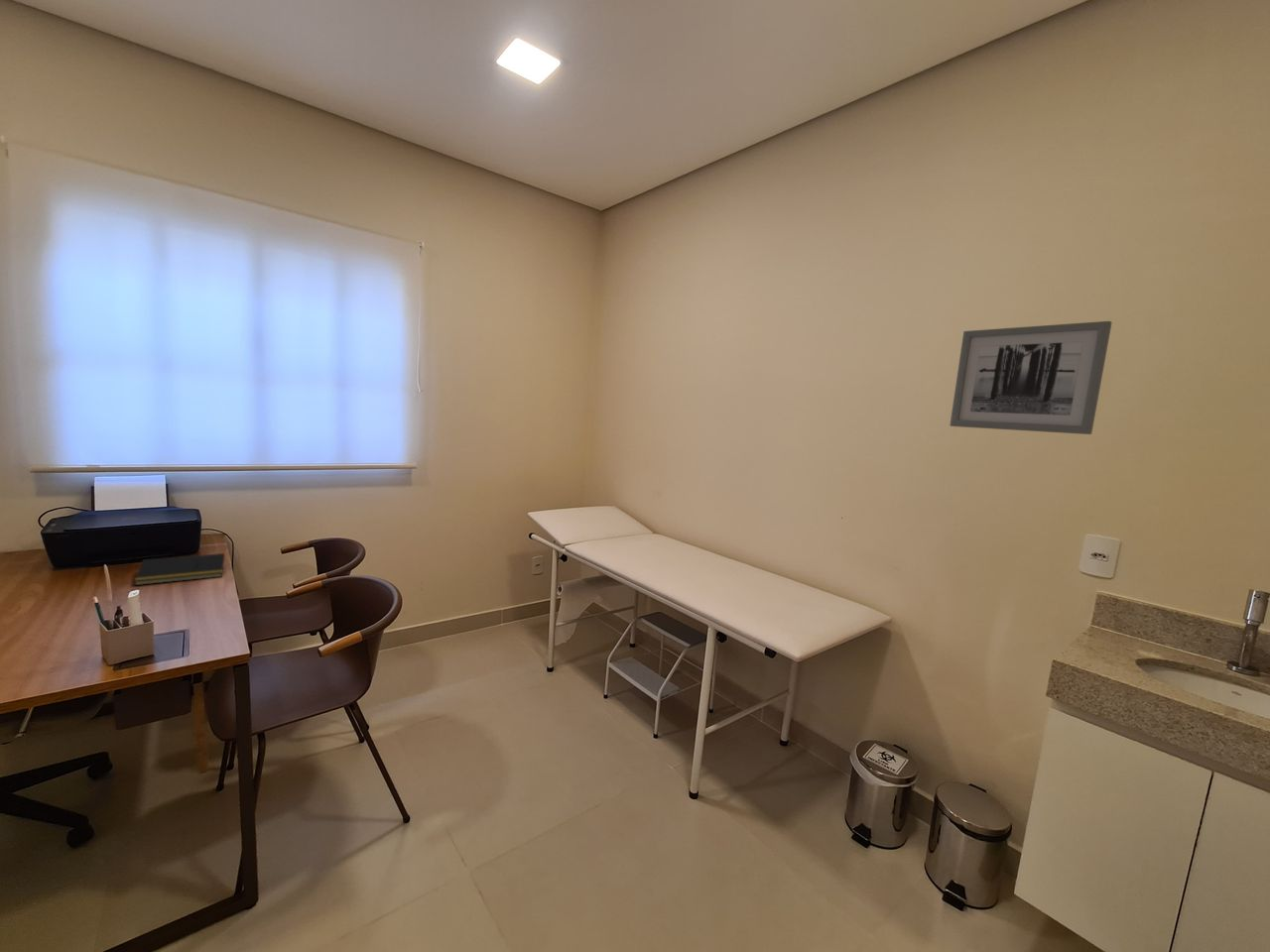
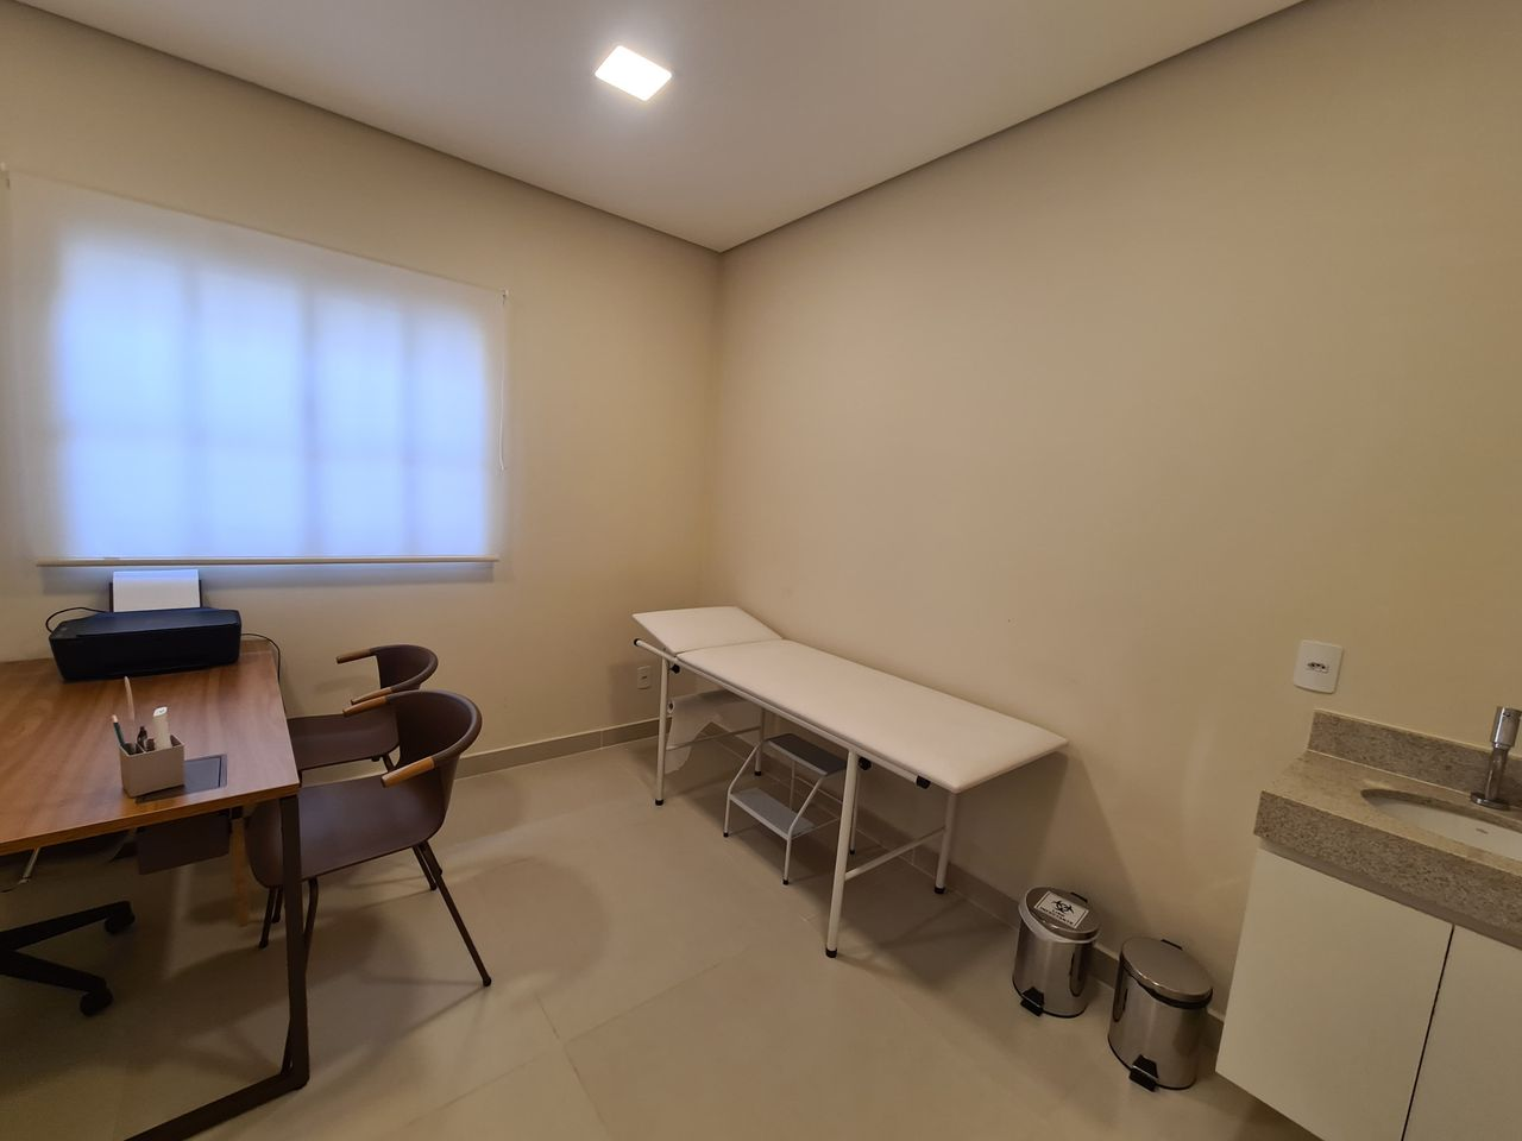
- notepad (183, 567)
- wall art (1023, 379)
